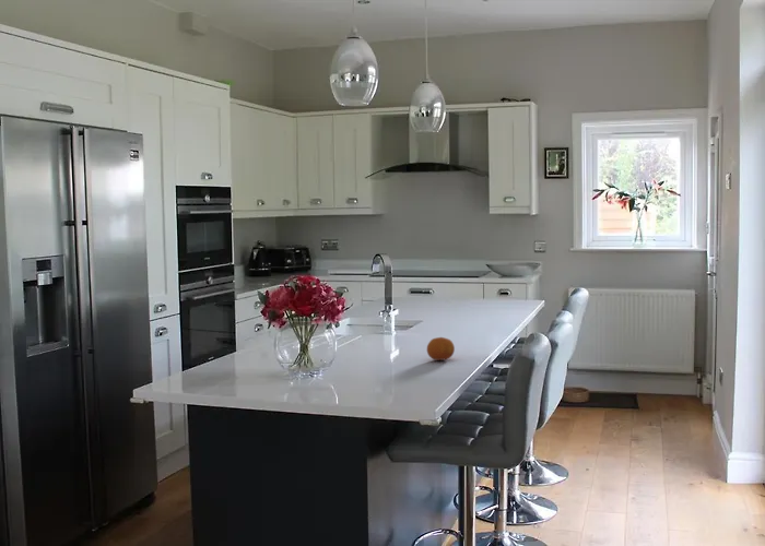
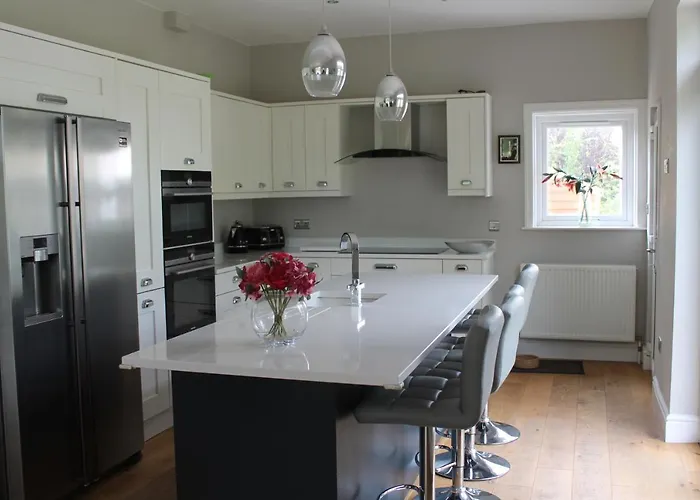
- fruit (440, 348)
